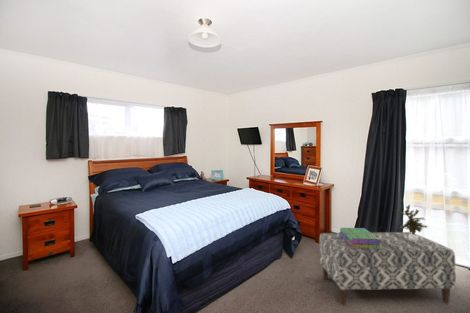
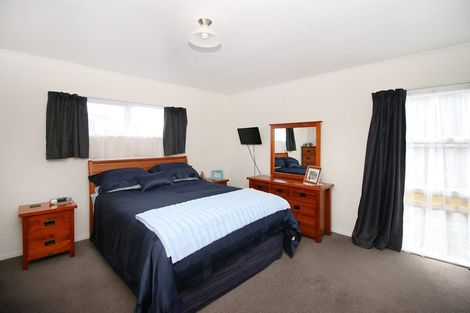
- potted plant (410, 222)
- bench (380, 265)
- stack of books (358, 237)
